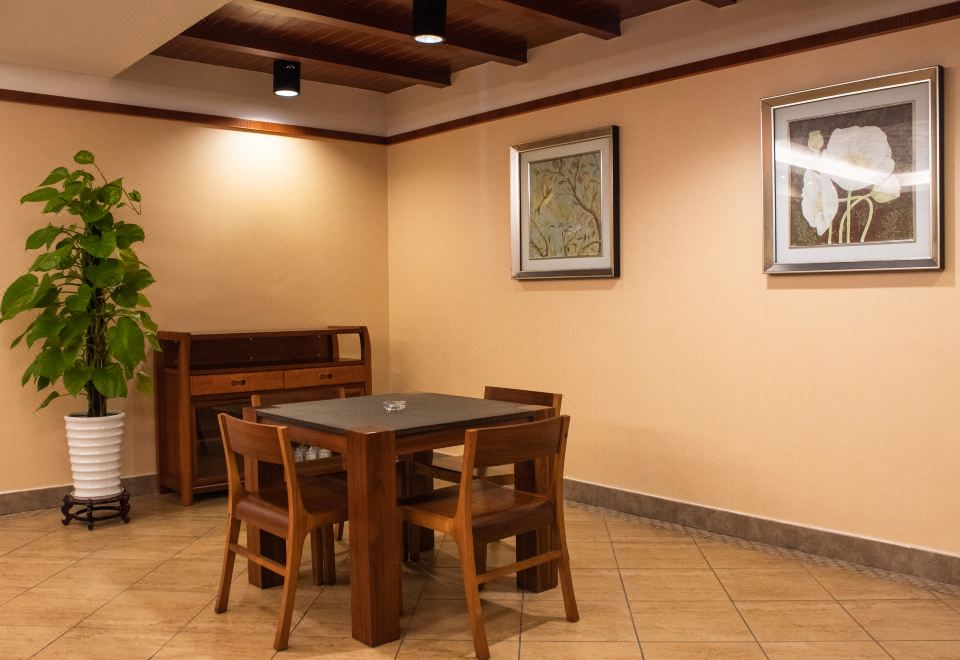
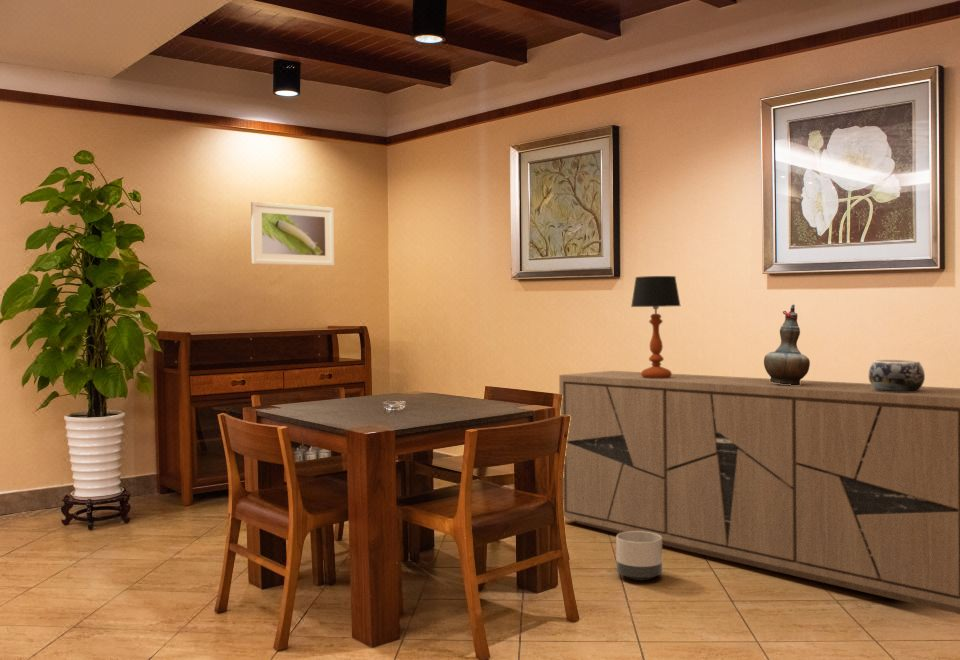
+ sideboard (752, 468)
+ table lamp (655, 326)
+ planter (639, 557)
+ decorative vase (786, 344)
+ decorative bowl (896, 375)
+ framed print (293, 234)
